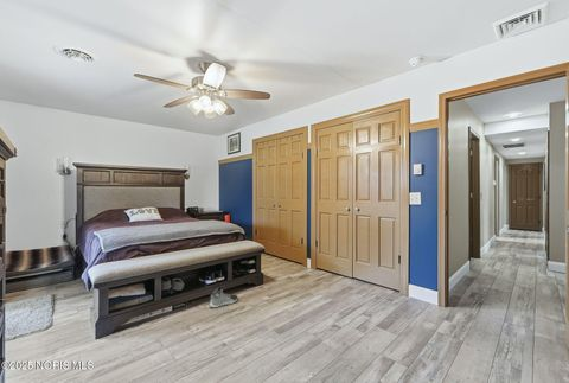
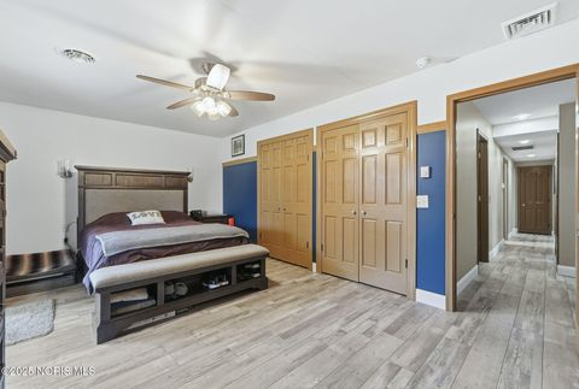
- sneaker (224, 294)
